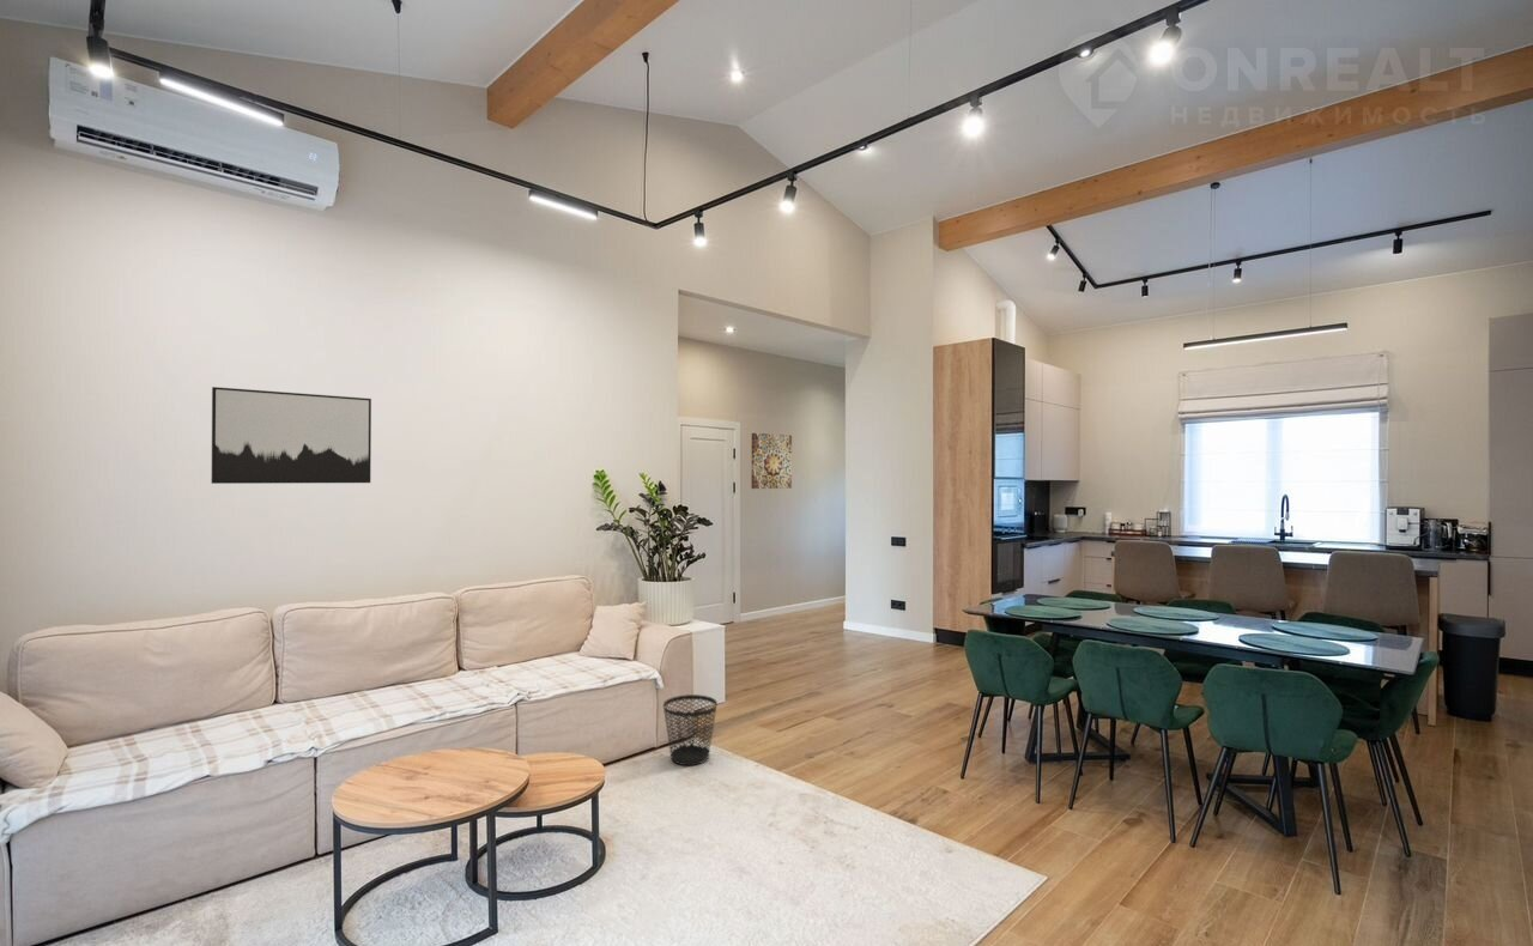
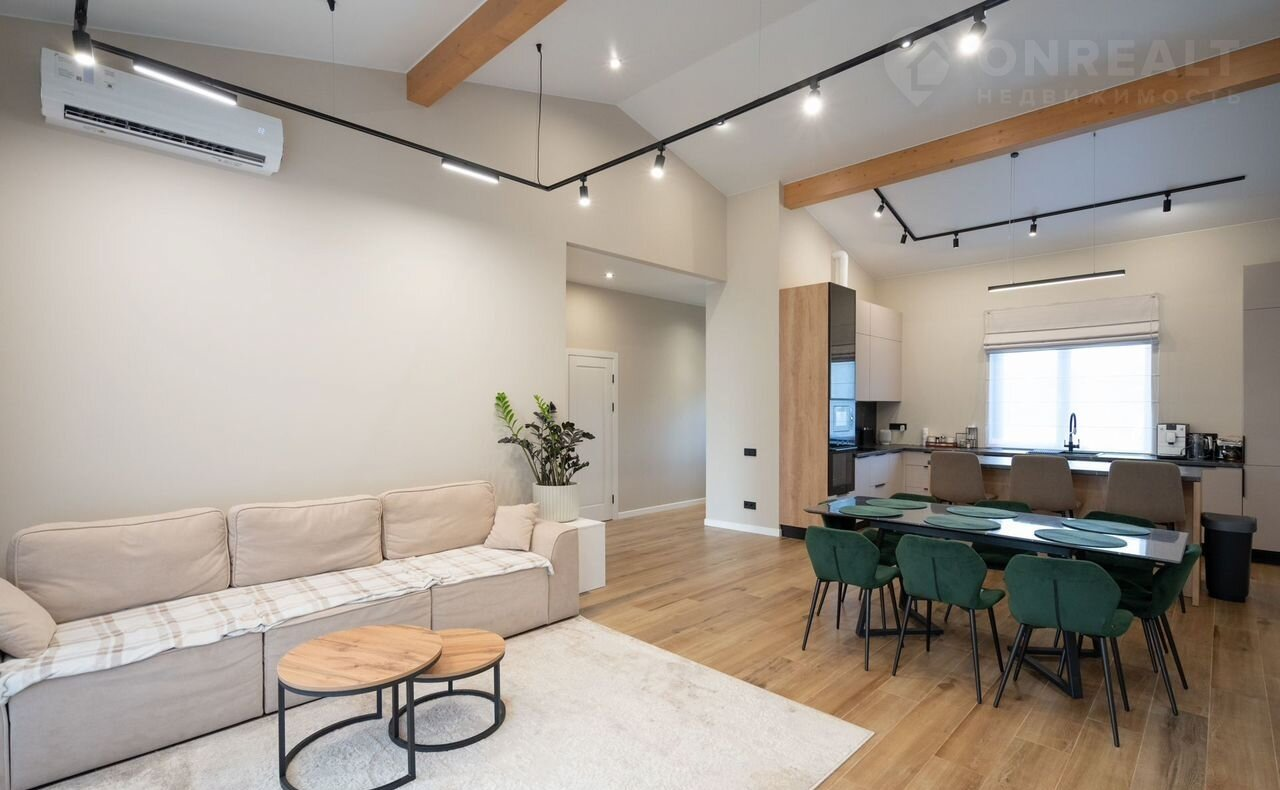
- wastebasket (689, 730)
- wall art (771, 461)
- wall art (296, 437)
